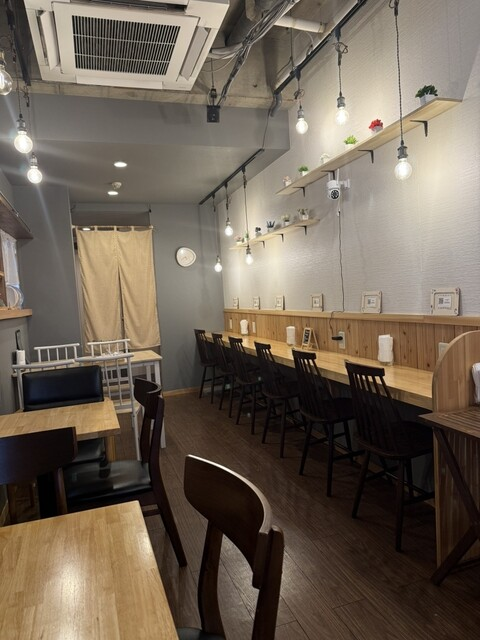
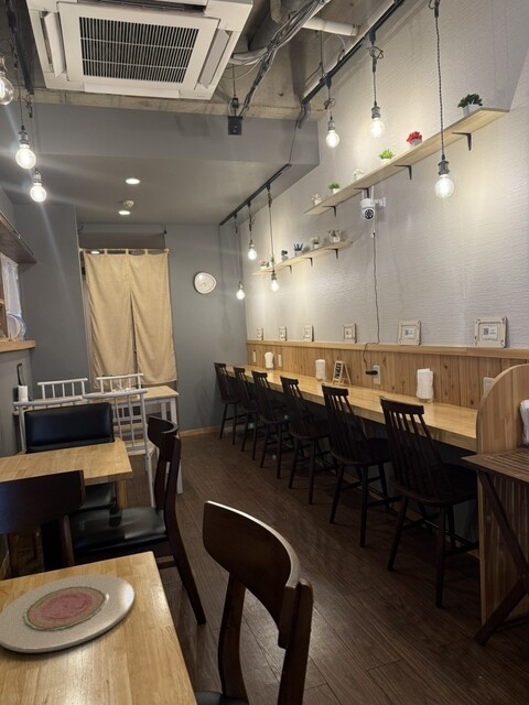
+ plate (67, 607)
